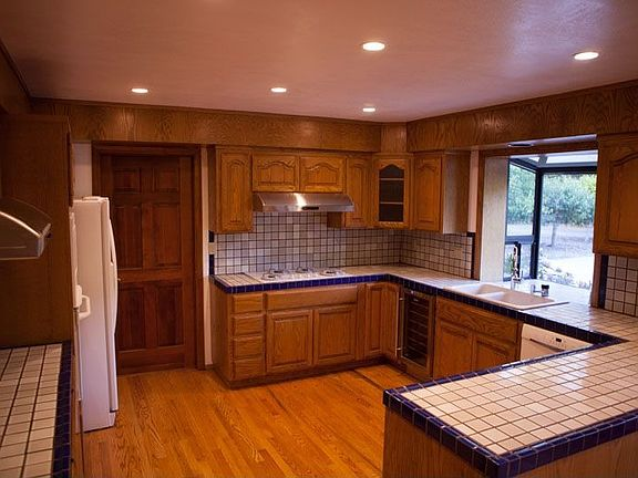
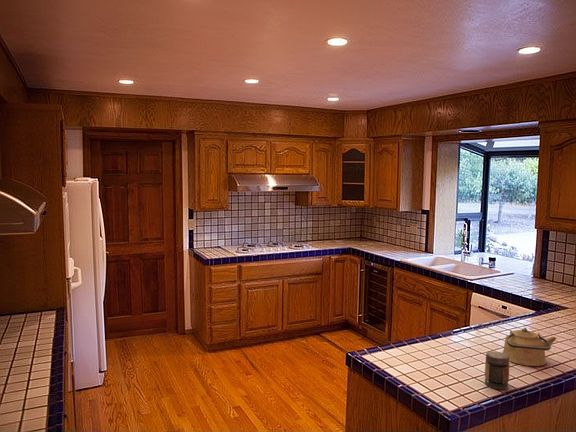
+ kettle (529, 343)
+ jar (497, 369)
